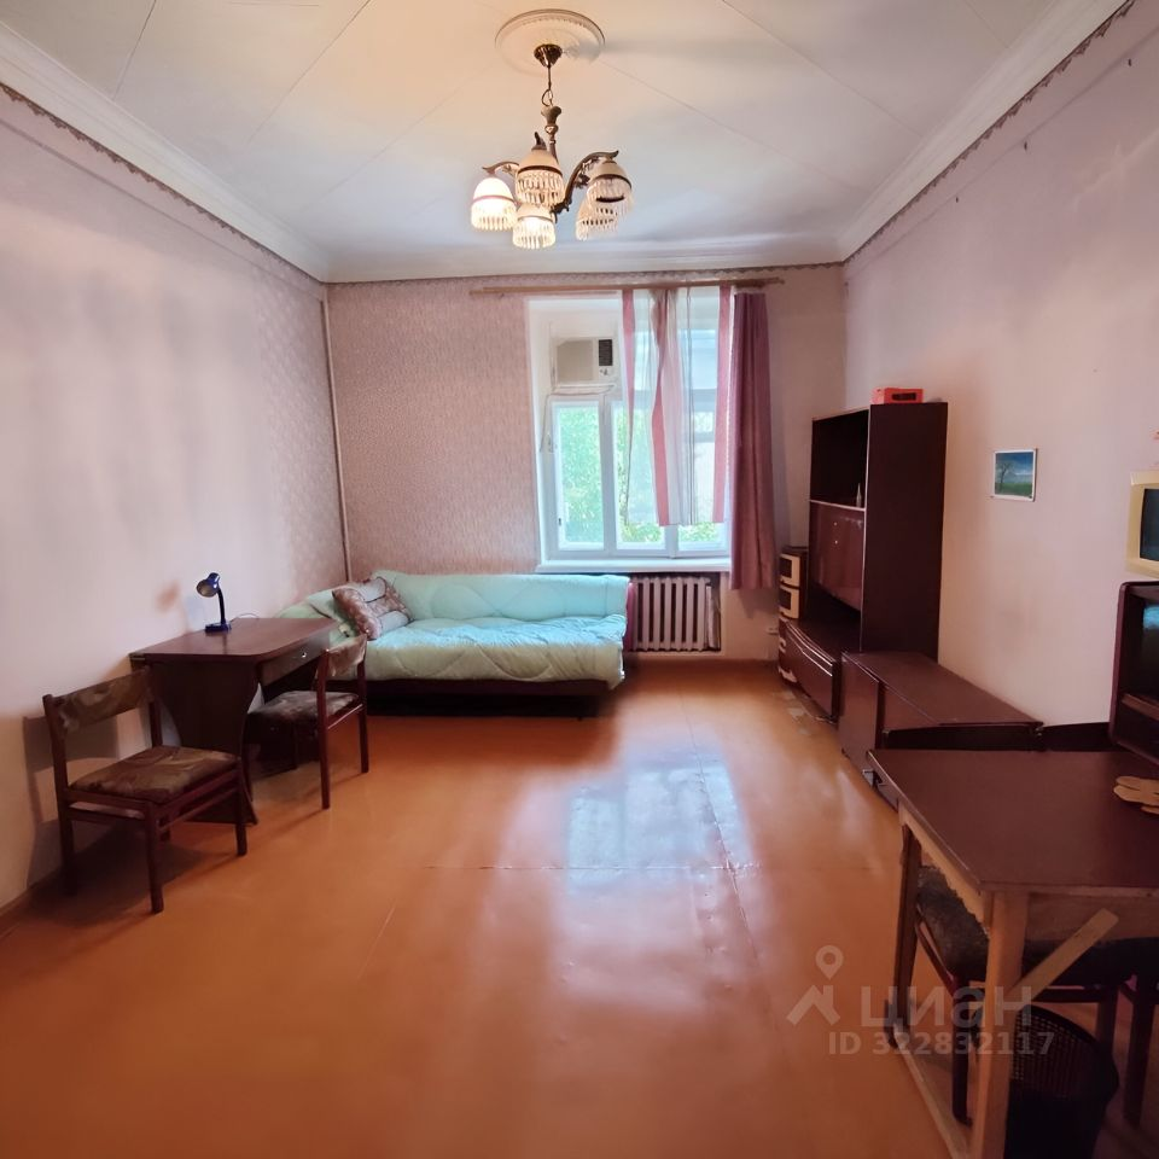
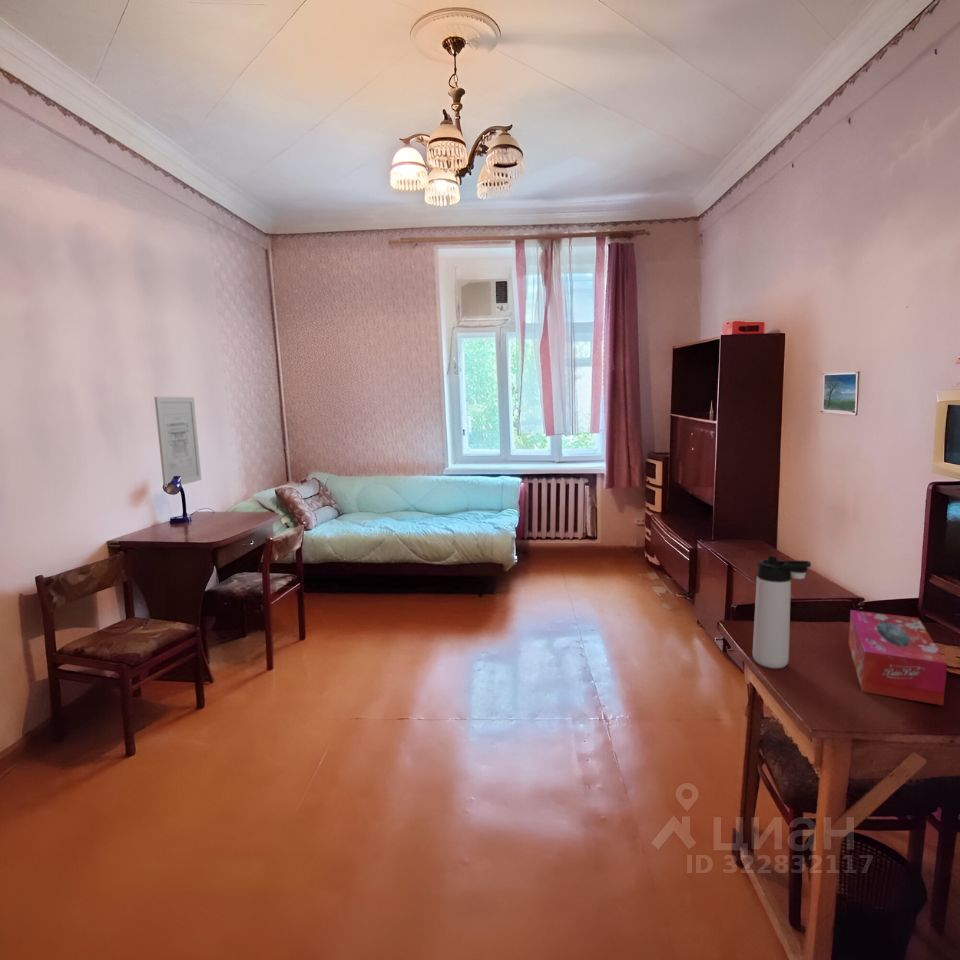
+ wall art (179, 441)
+ tissue box (891, 652)
+ thermos bottle (780, 612)
